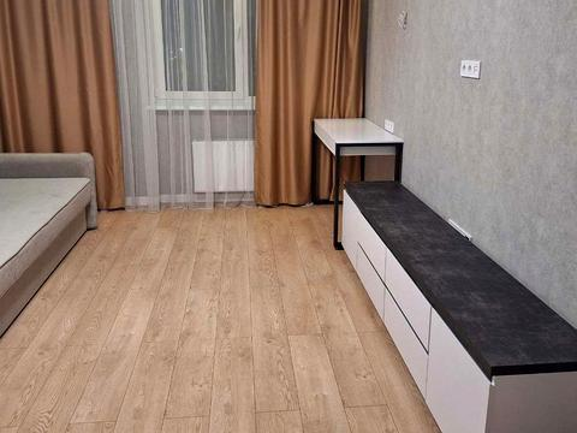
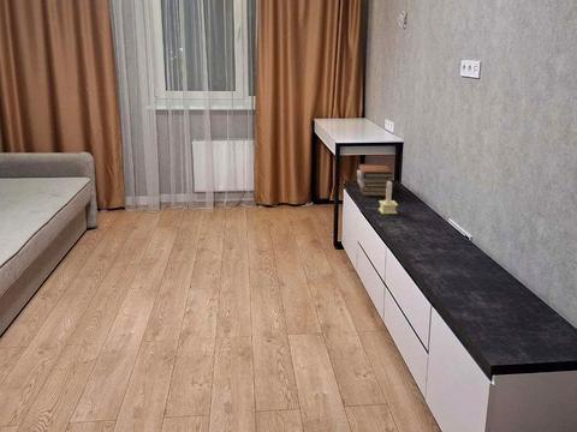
+ candle (388, 196)
+ book stack (374, 179)
